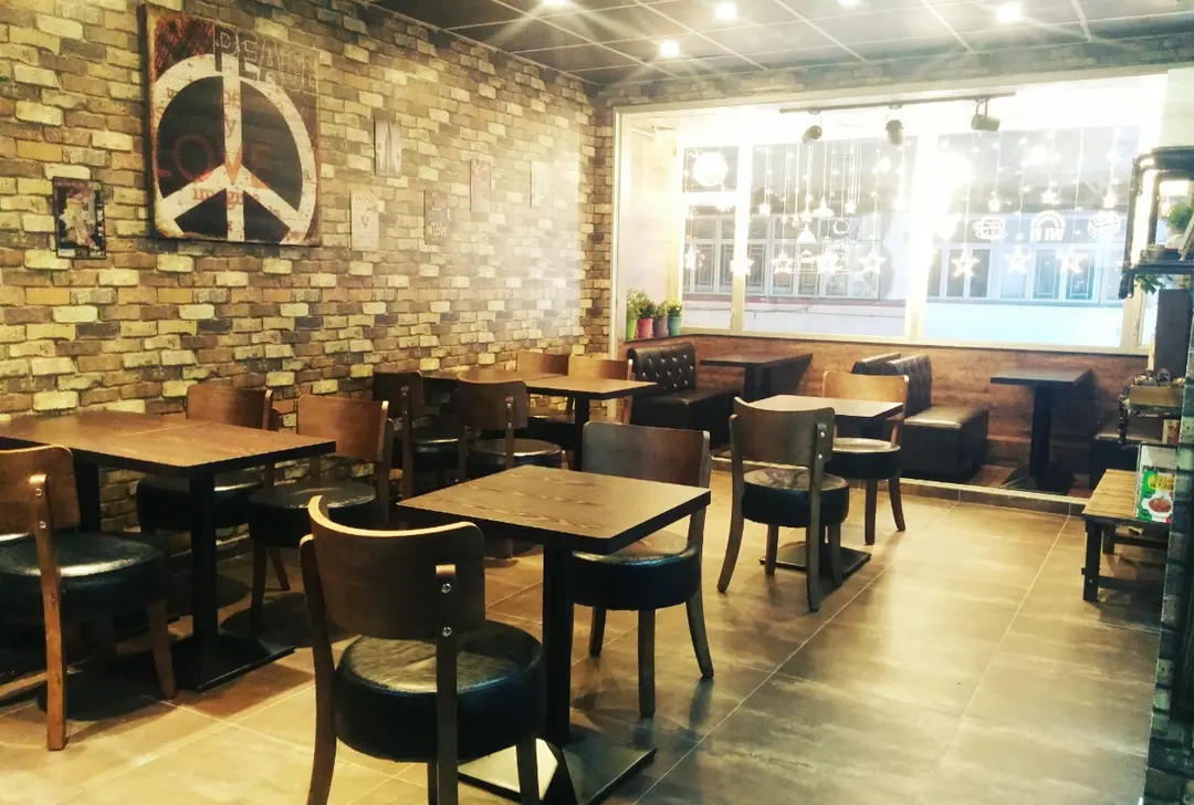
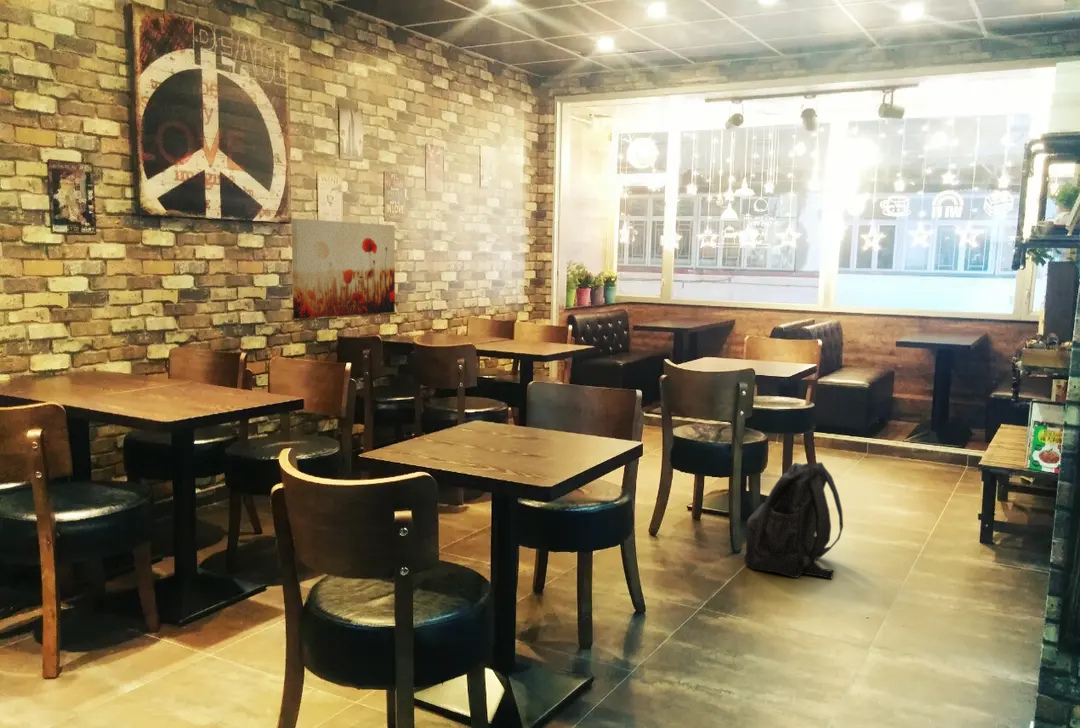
+ wall art (347, 269)
+ backpack (793, 512)
